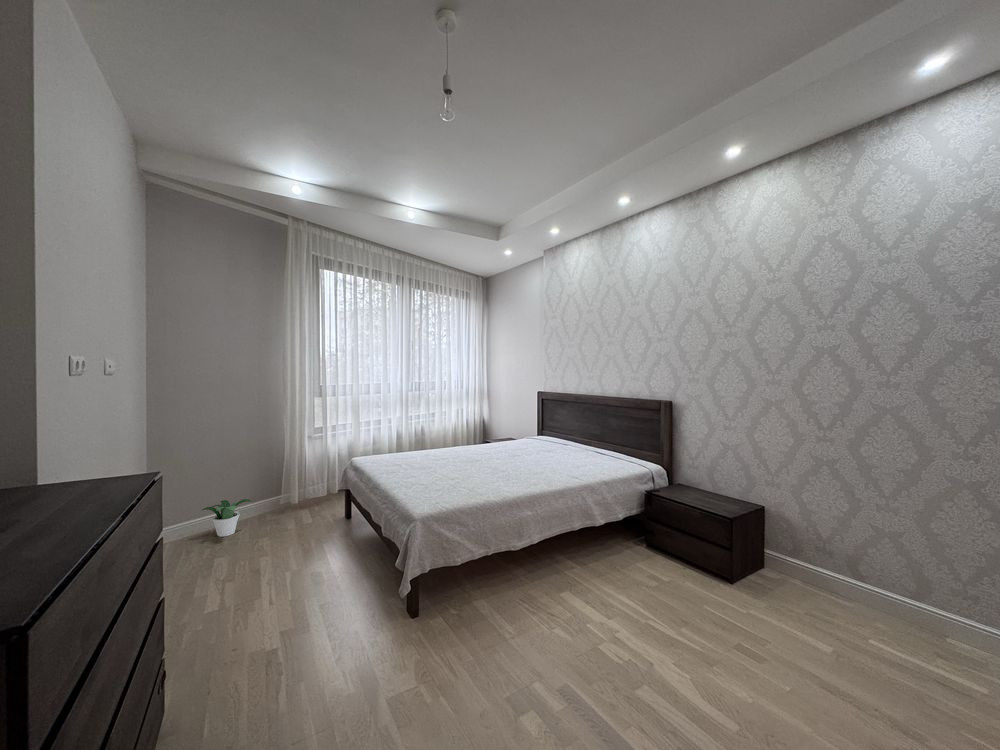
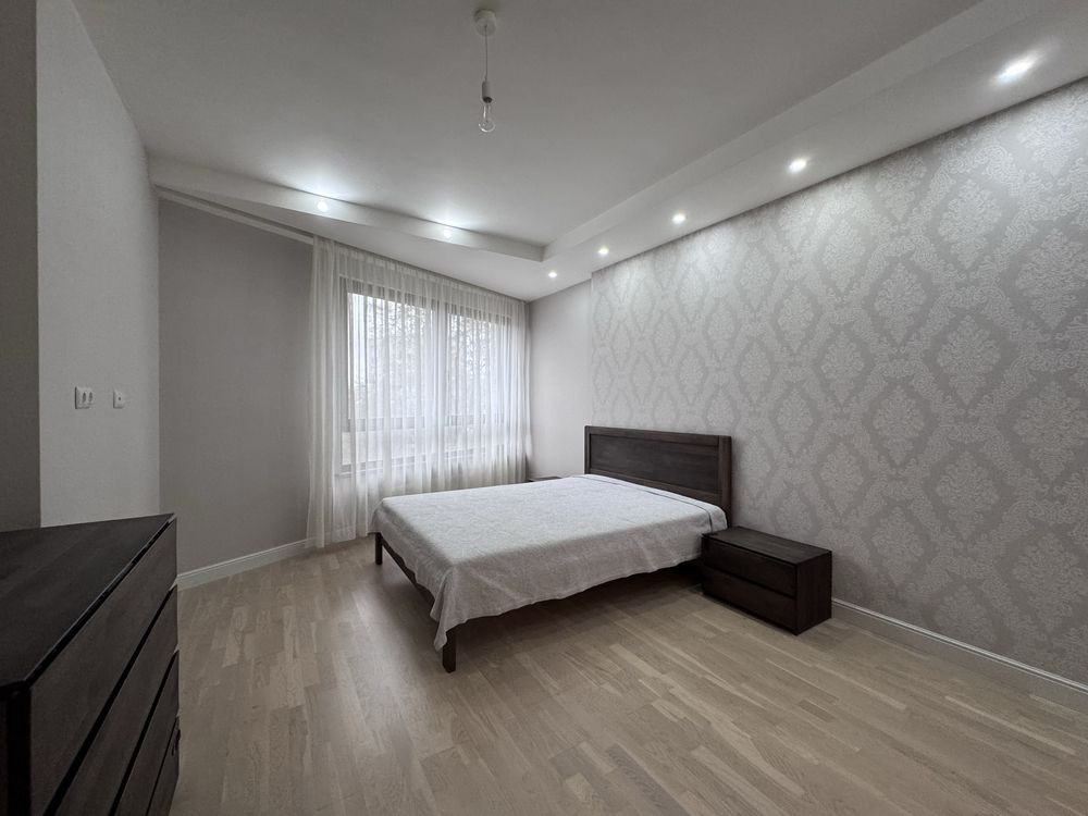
- potted plant (228, 518)
